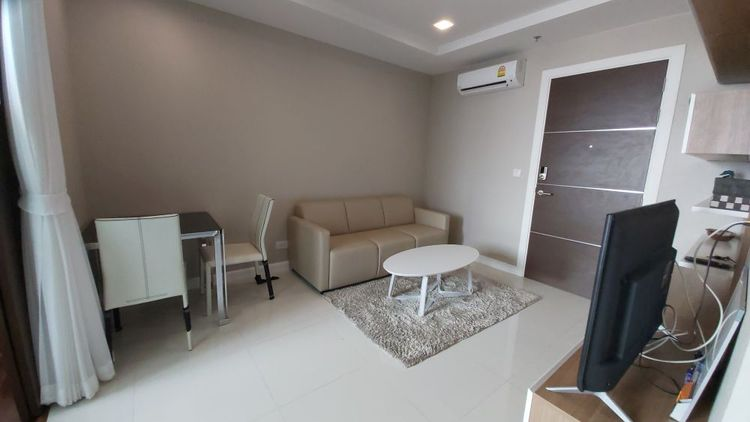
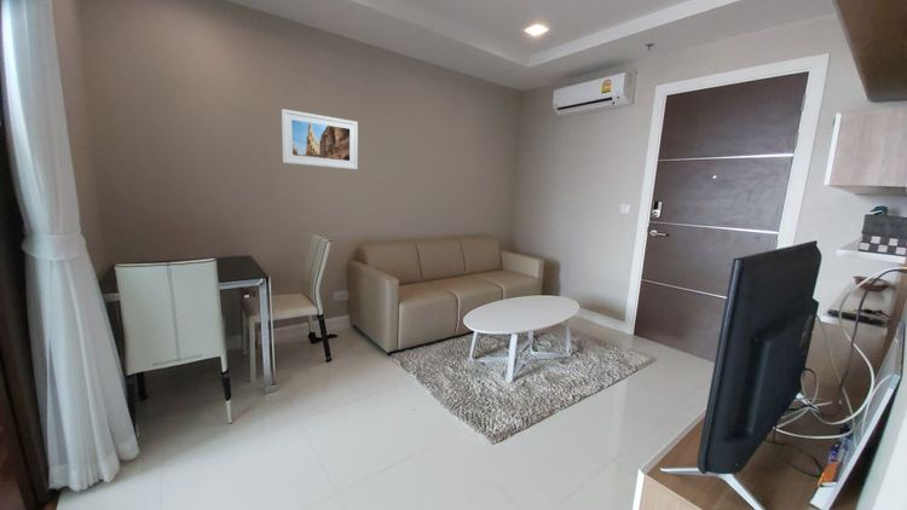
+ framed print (322, 141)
